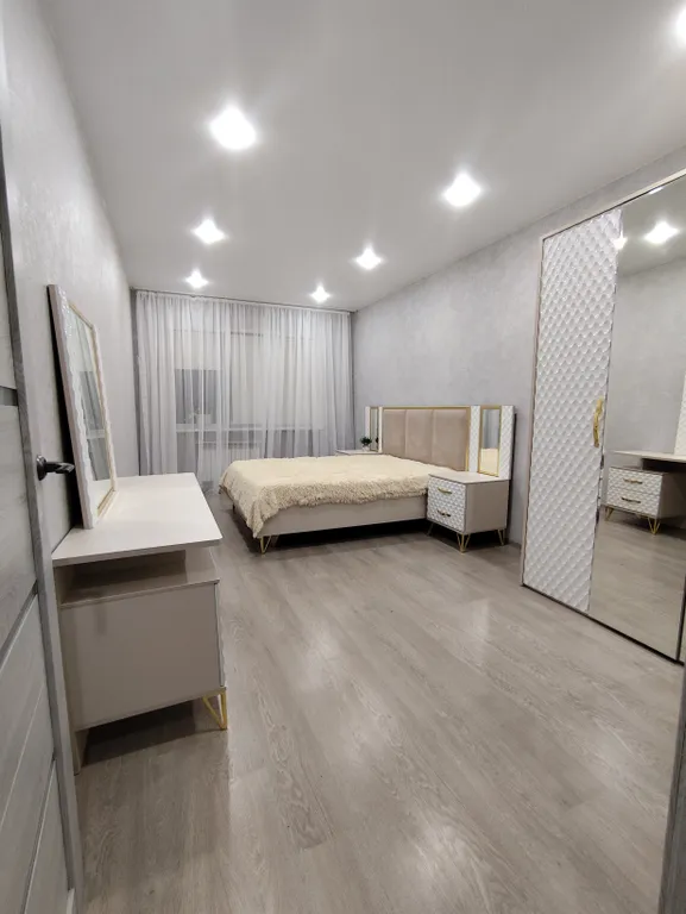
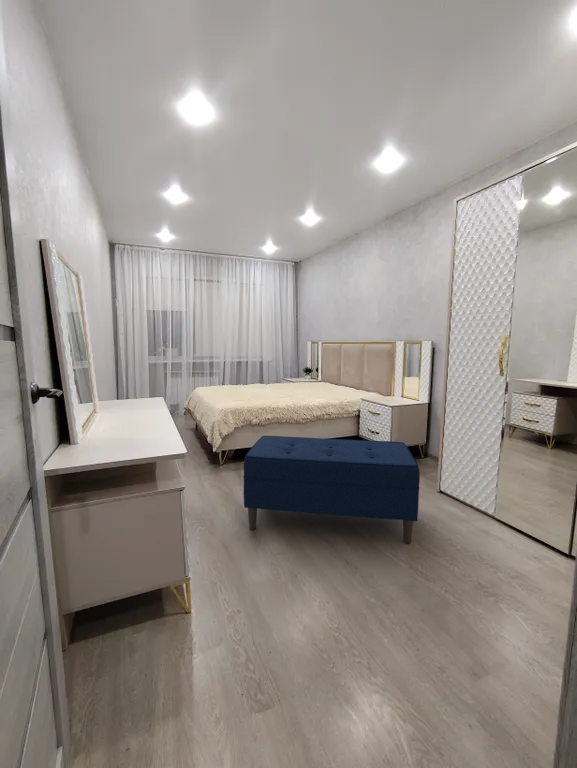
+ bench (329, 484)
